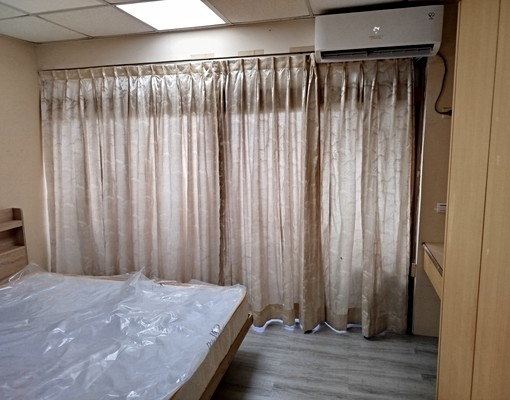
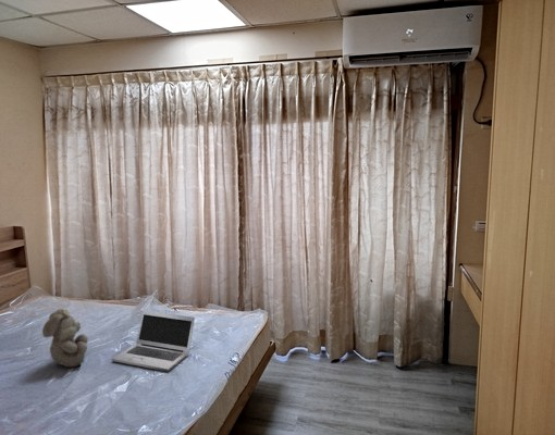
+ laptop (155, 338)
+ teddy bear (66, 336)
